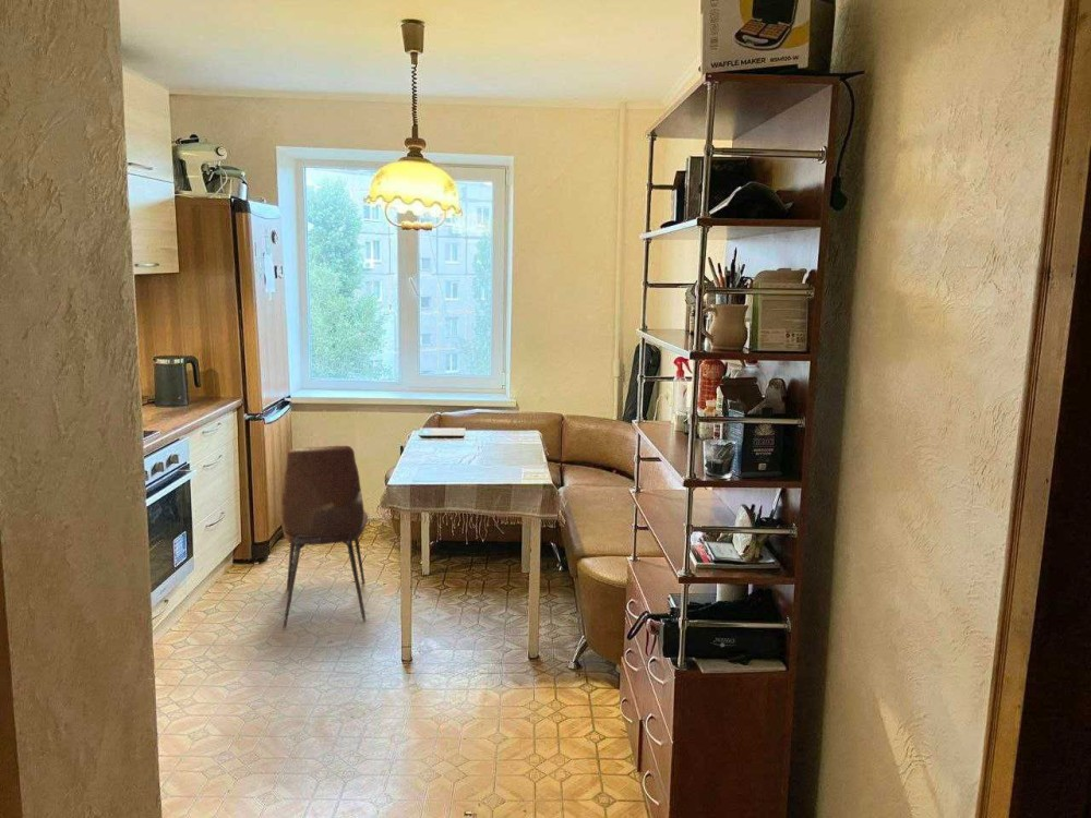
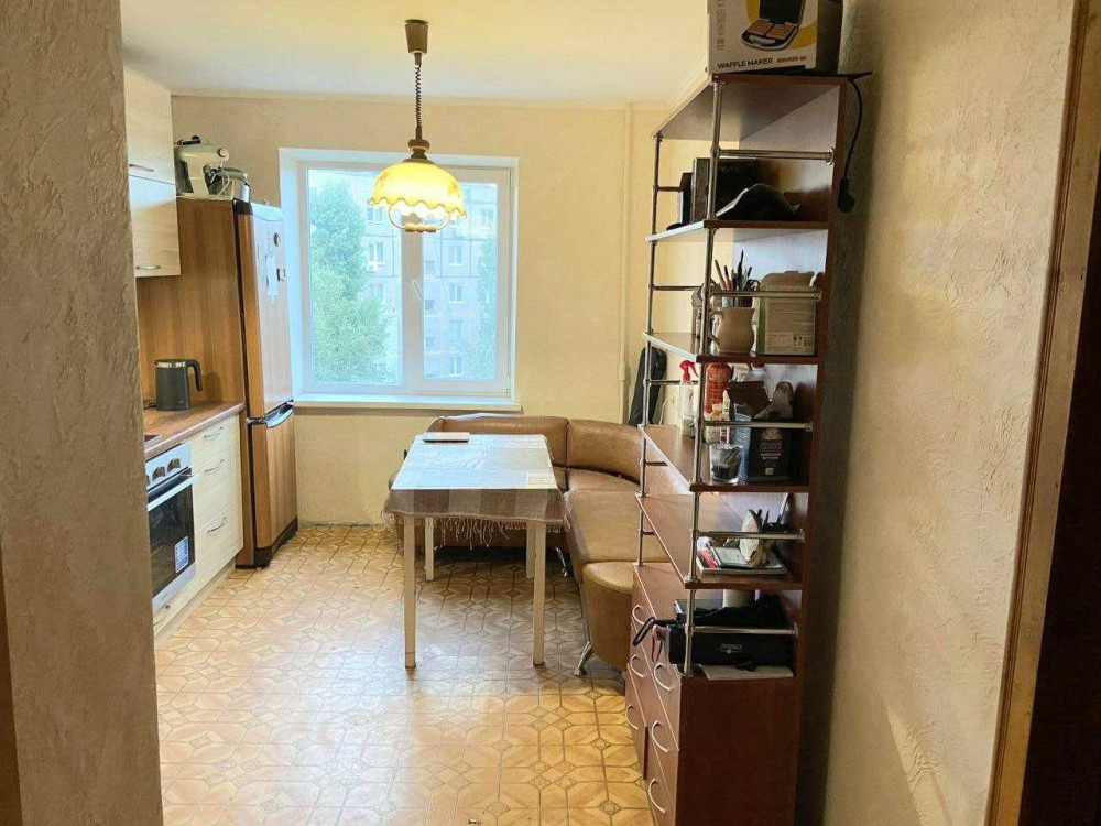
- dining chair (322, 524)
